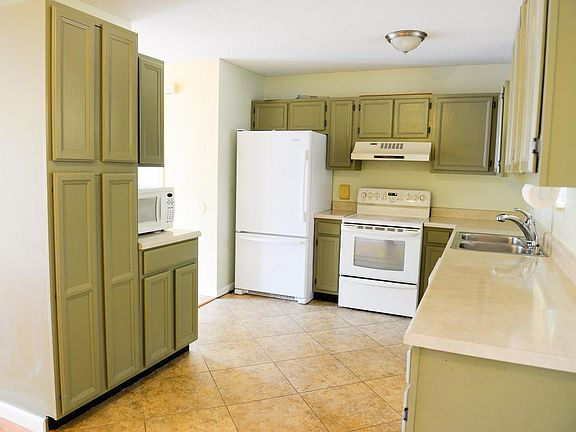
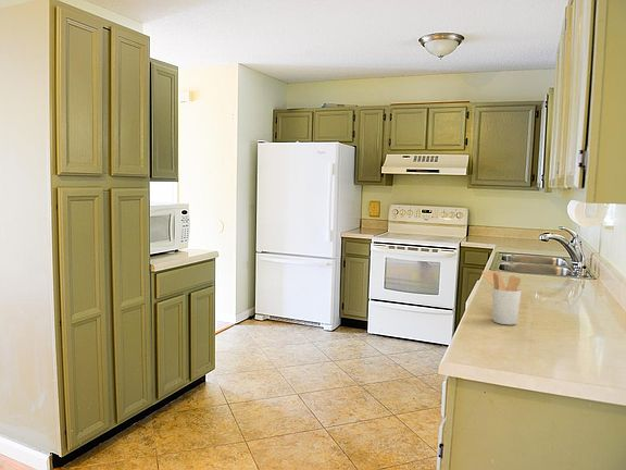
+ utensil holder (500, 295)
